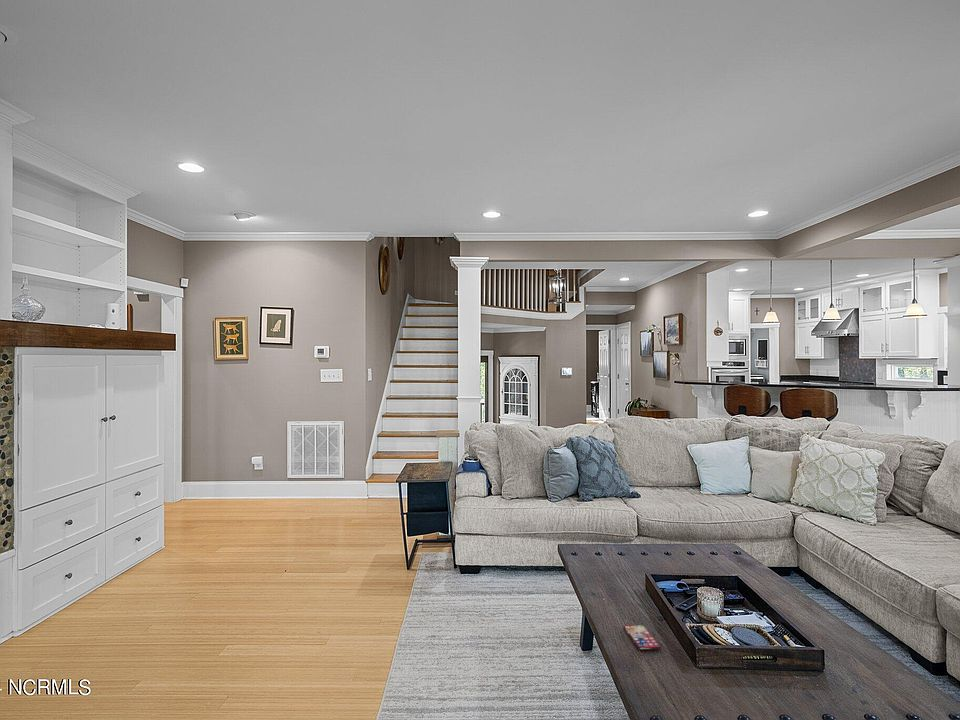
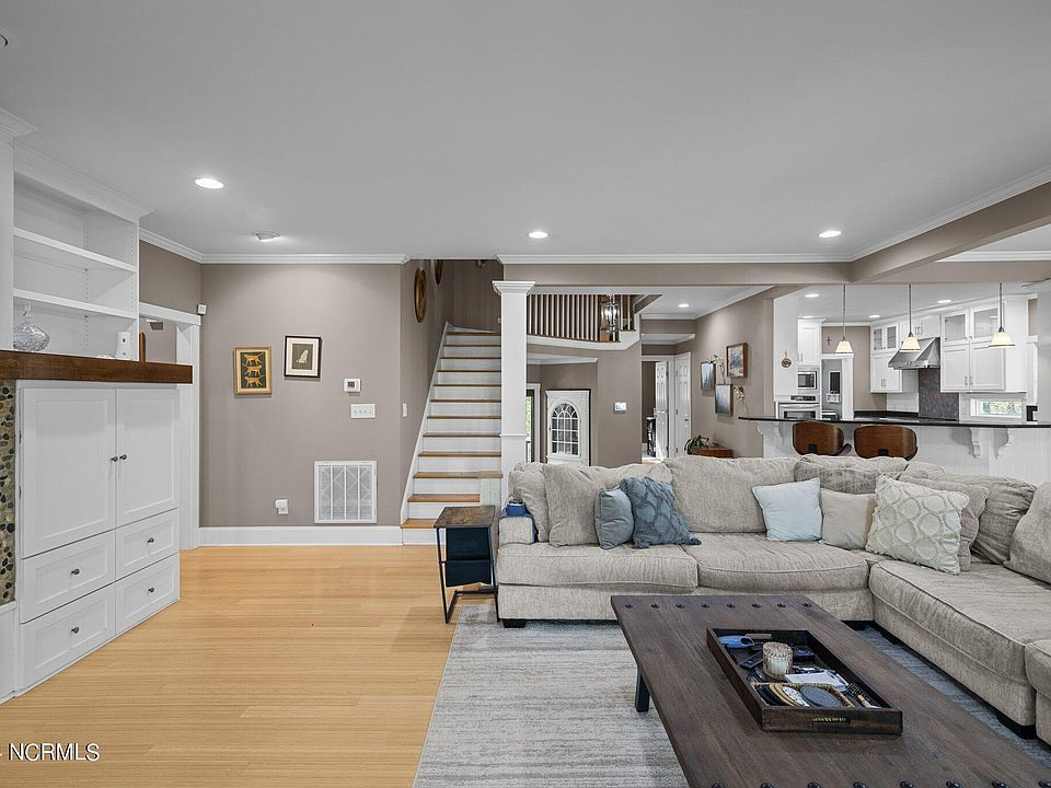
- smartphone (641, 637)
